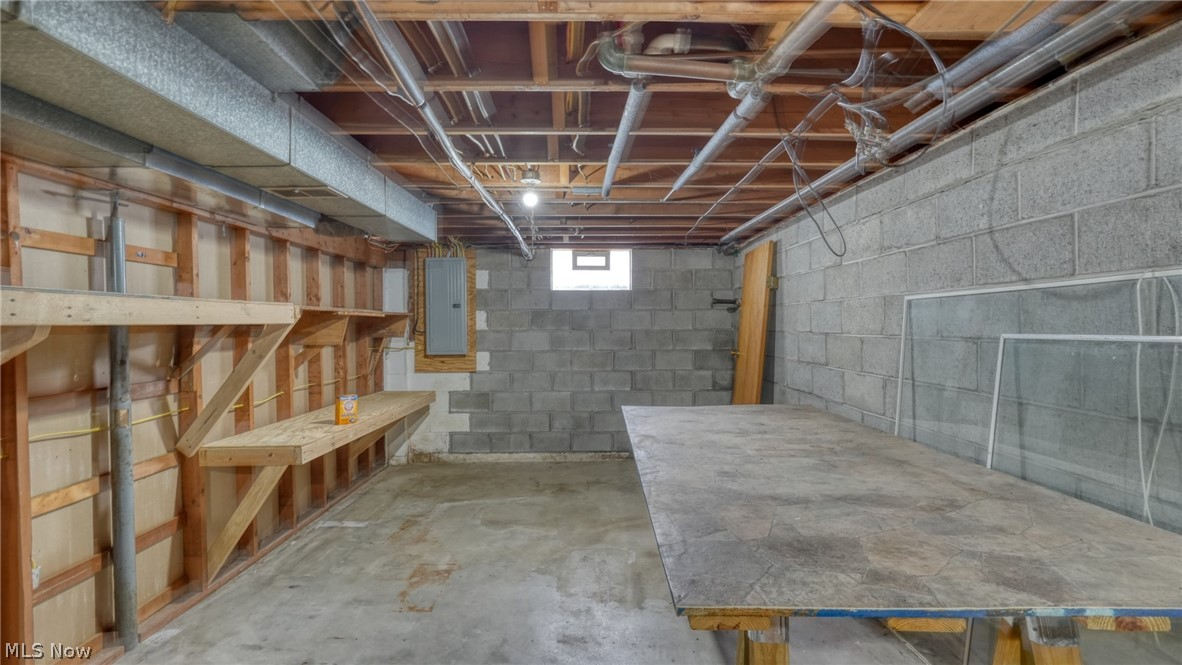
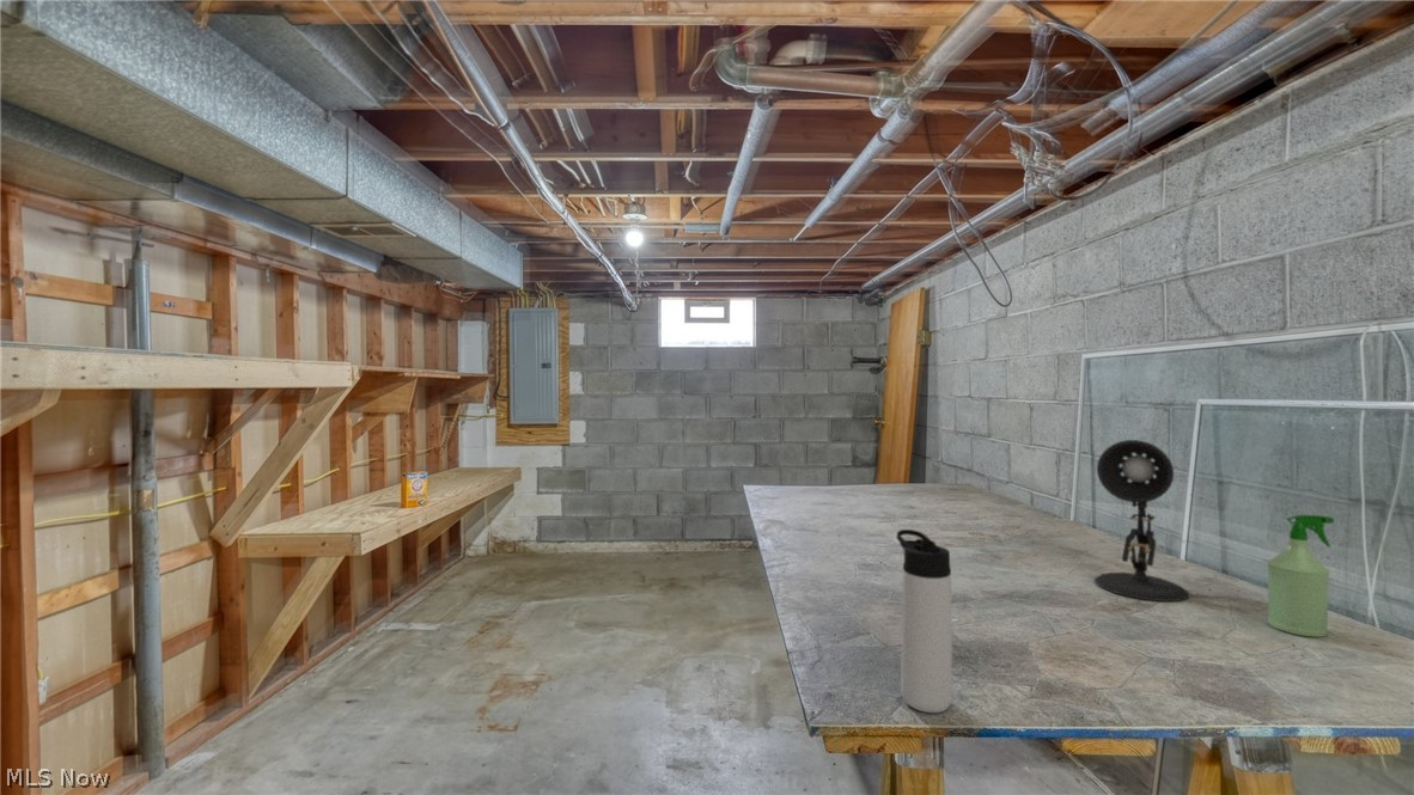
+ thermos bottle (920, 617)
+ desk lamp (1140, 513)
+ spray bottle (1298, 571)
